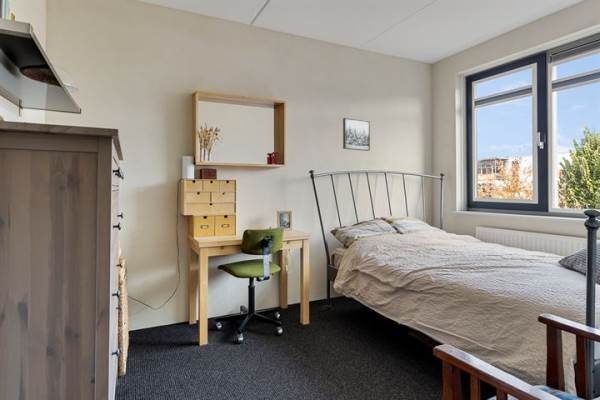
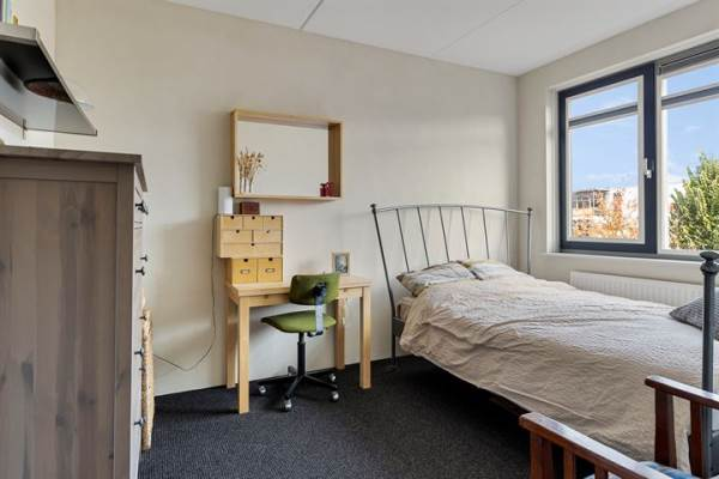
- wall art (356, 134)
